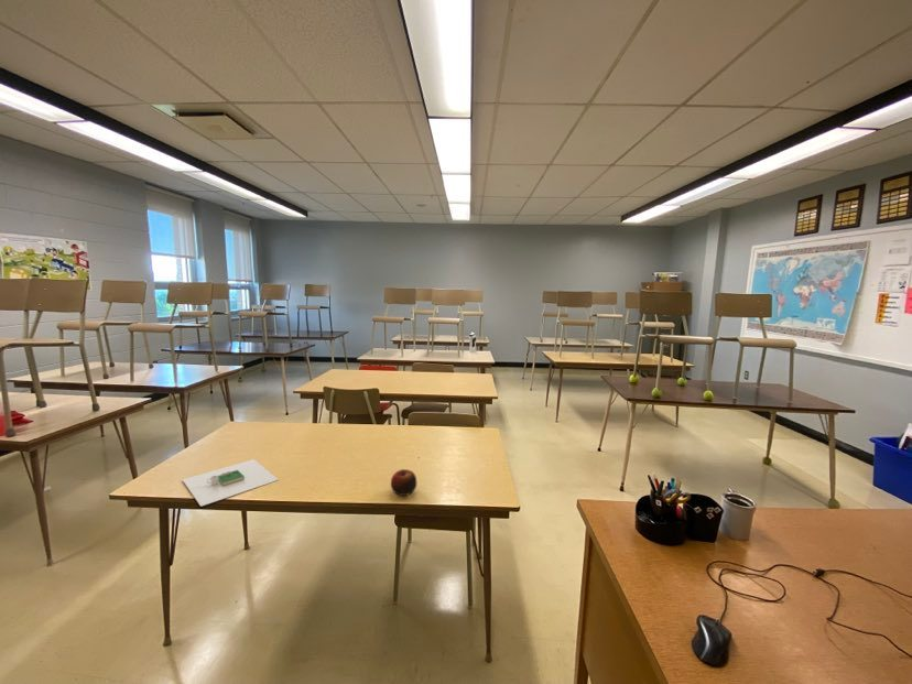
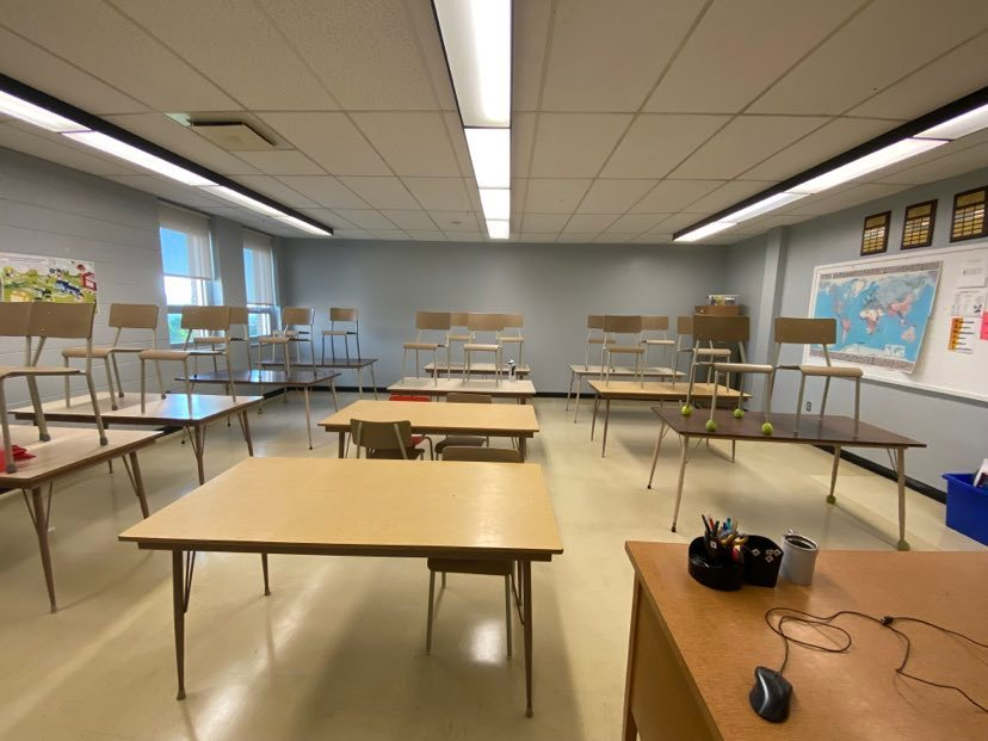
- book (230, 476)
- apple (403, 480)
